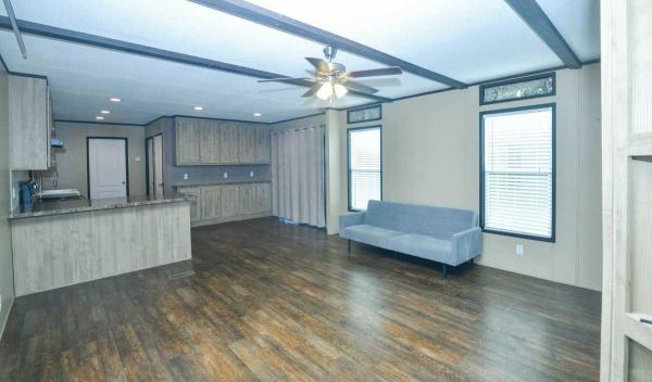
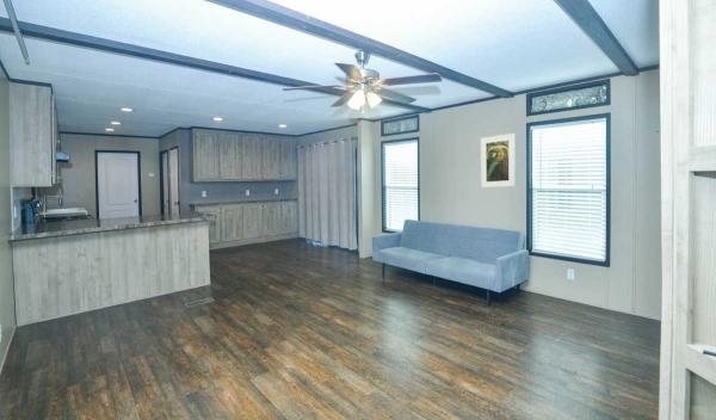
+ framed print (496, 161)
